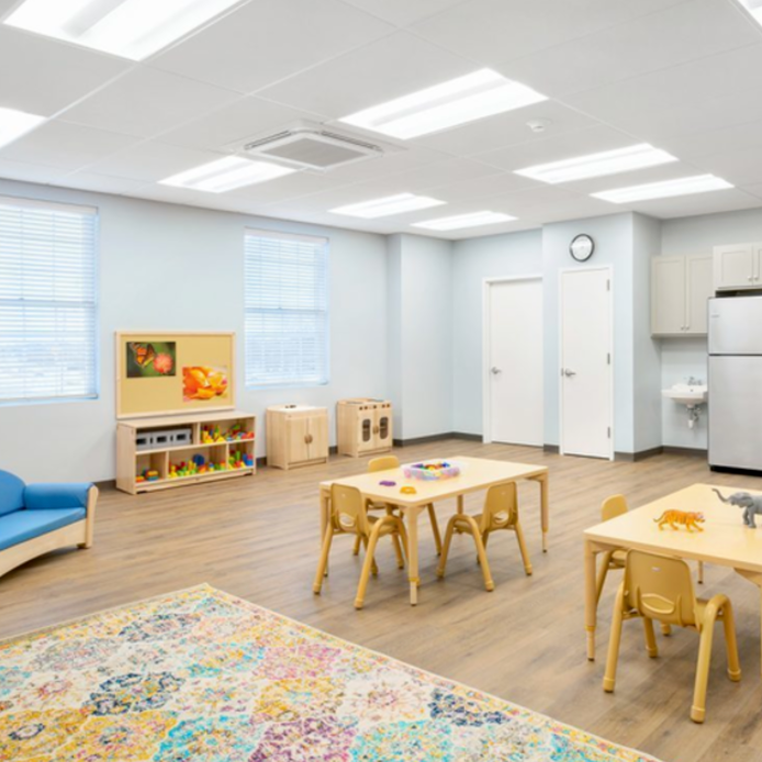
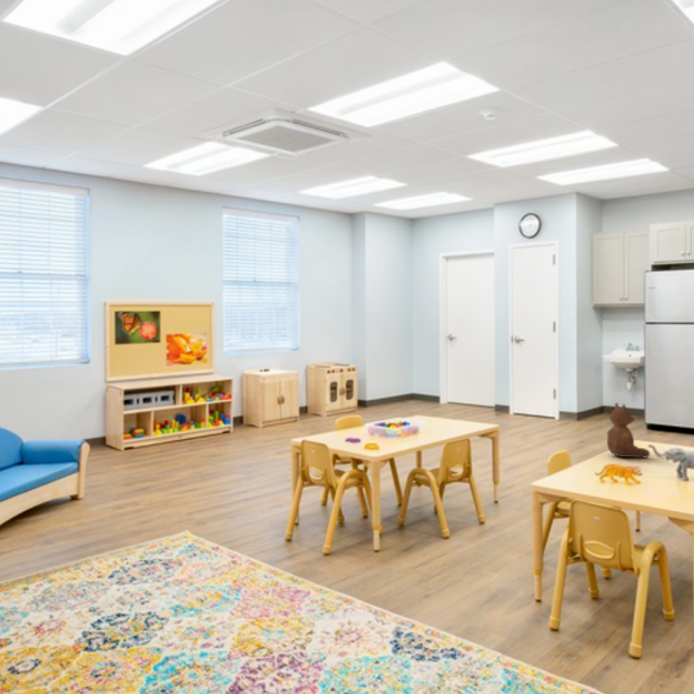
+ teddy bear (627, 429)
